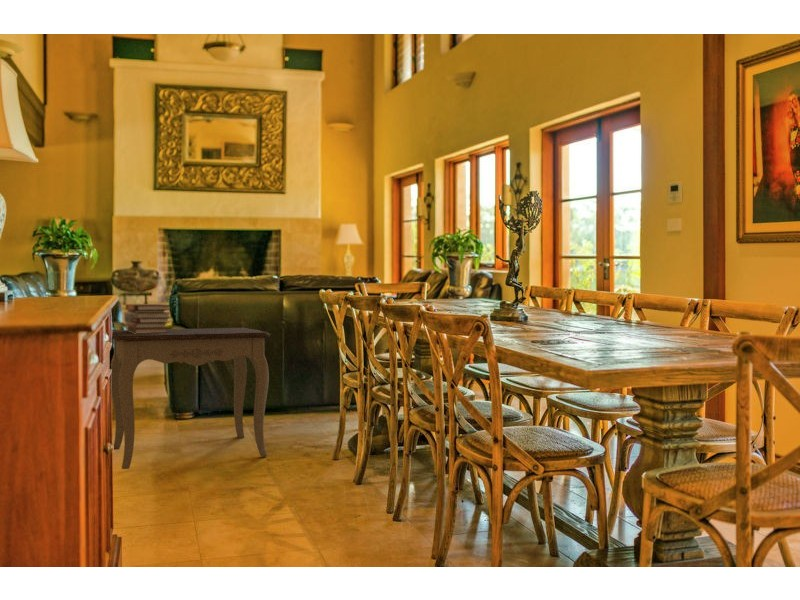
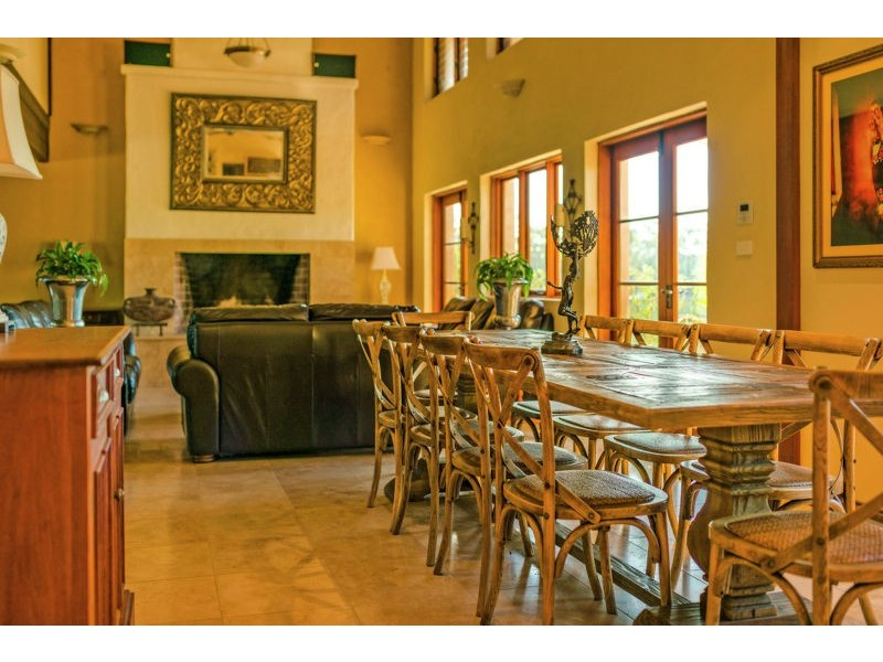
- side table (193, 365)
- book stack (147, 317)
